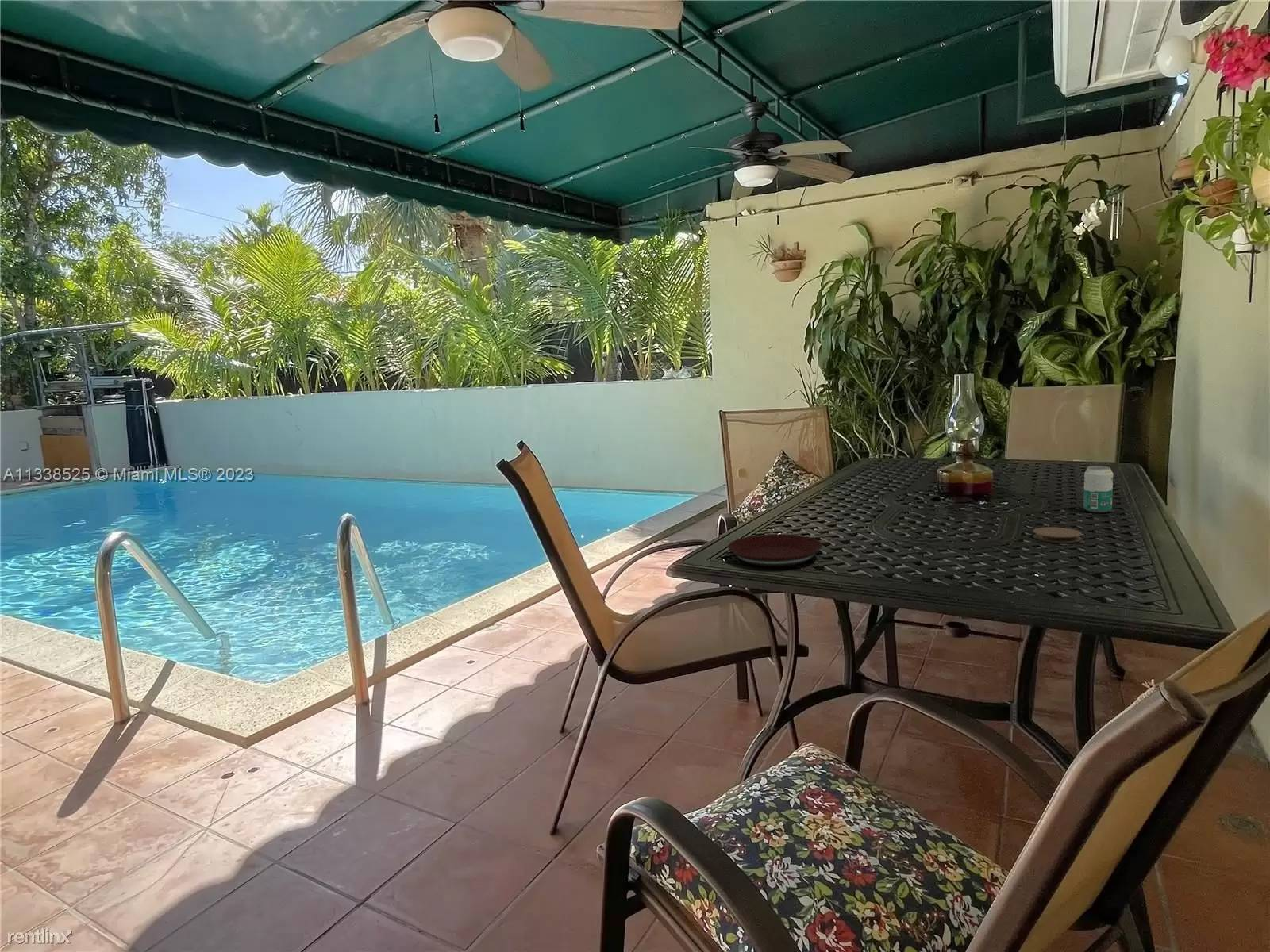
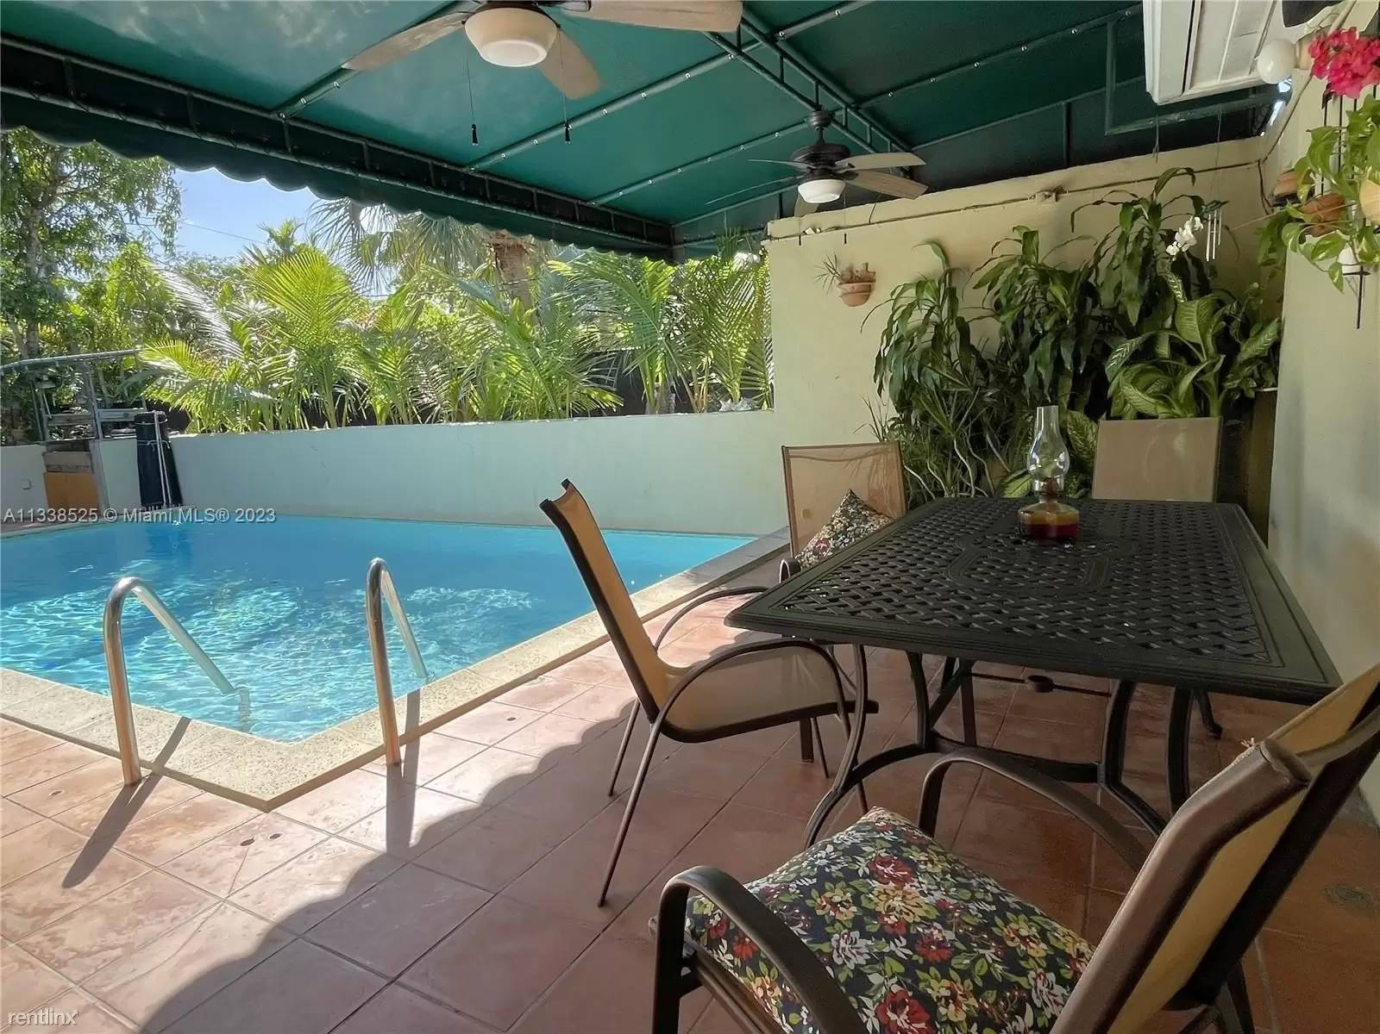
- plate (775, 551)
- coaster (1056, 535)
- beverage can (1098, 489)
